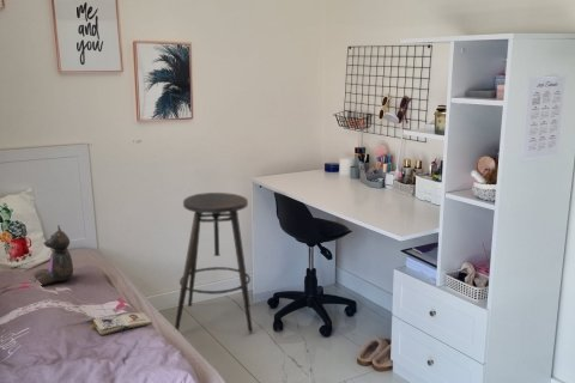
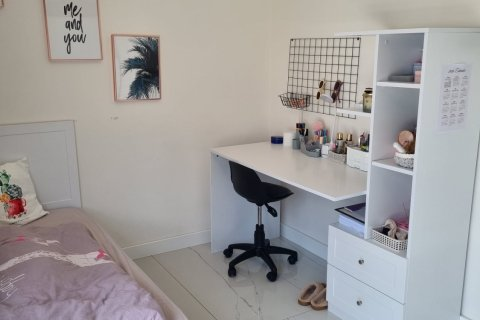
- stool (214, 255)
- stuffed bear (52, 254)
- paperback book (119, 322)
